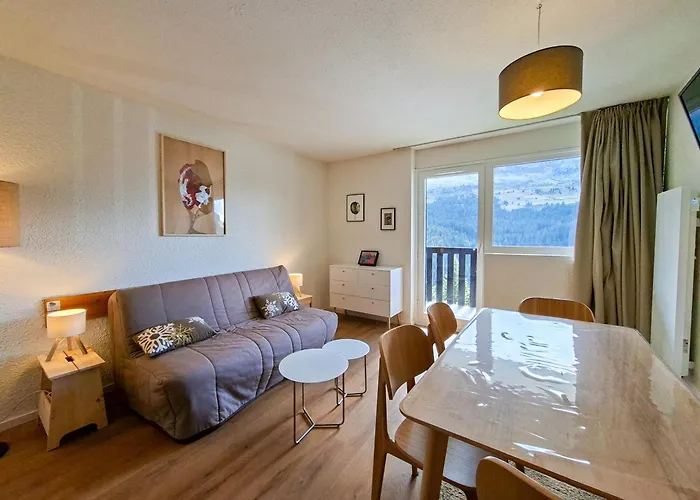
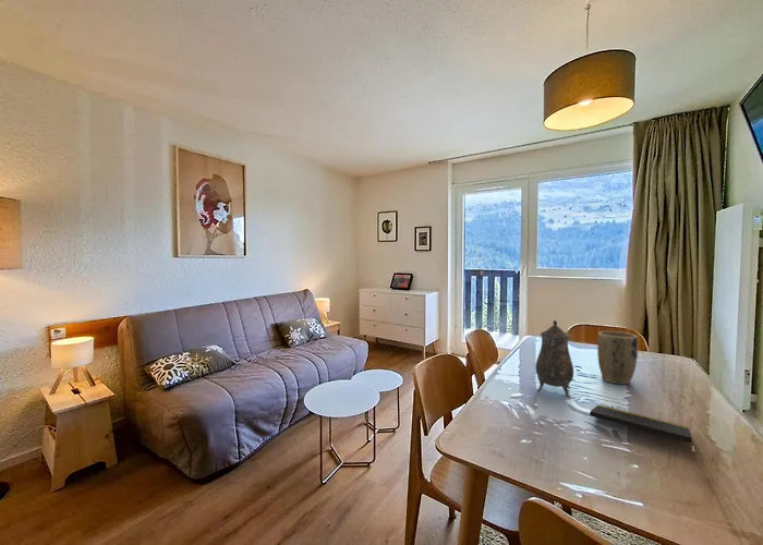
+ notepad (638, 421)
+ plant pot (617, 356)
+ teapot (556, 354)
